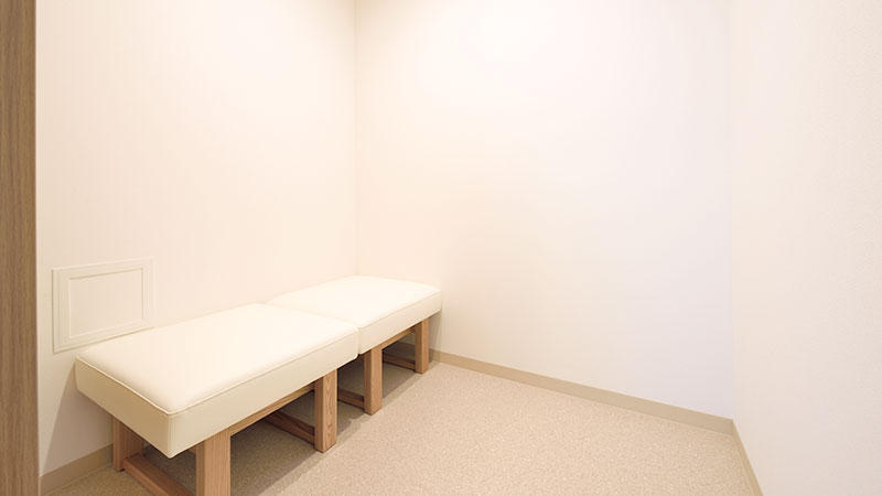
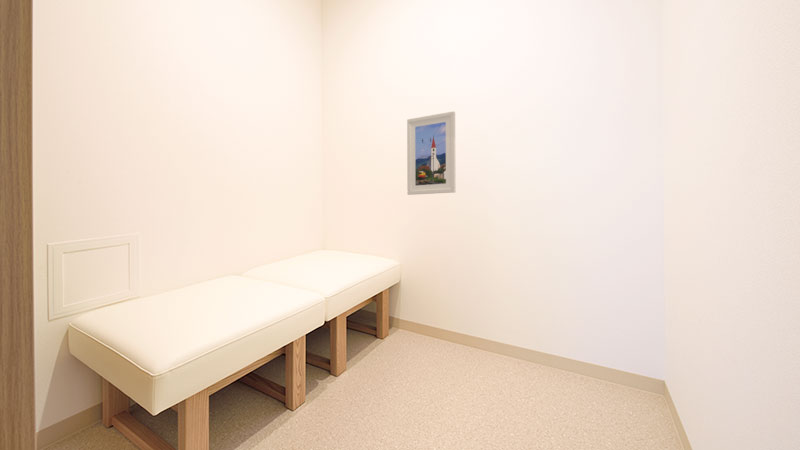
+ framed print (430, 154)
